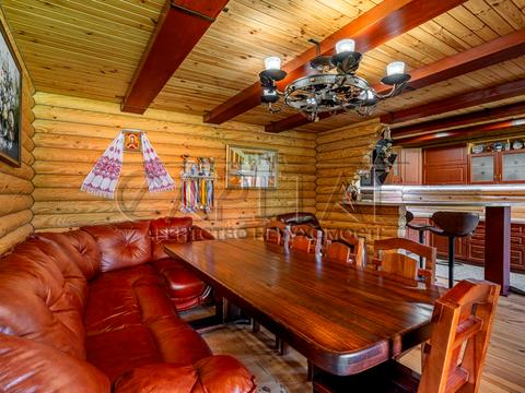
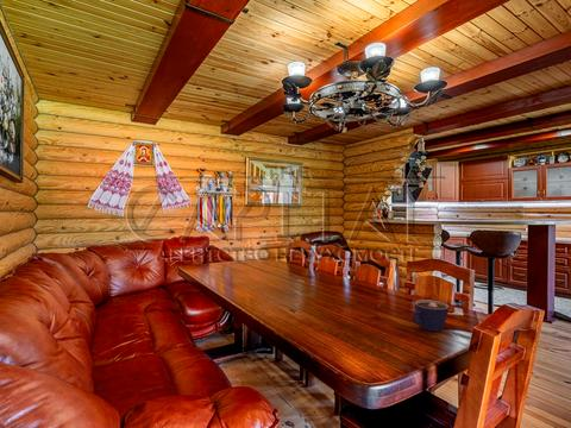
+ cup (427, 316)
